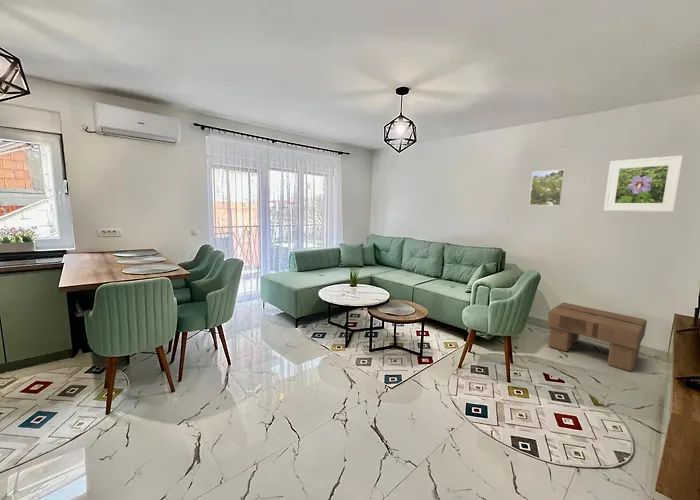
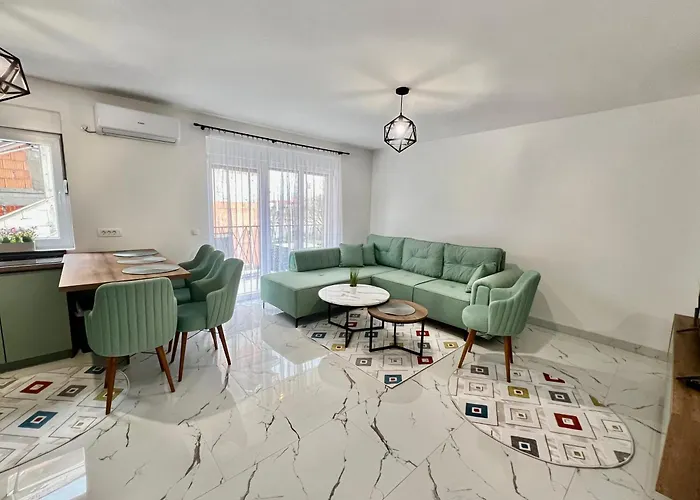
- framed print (640, 185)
- footstool (593, 333)
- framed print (546, 188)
